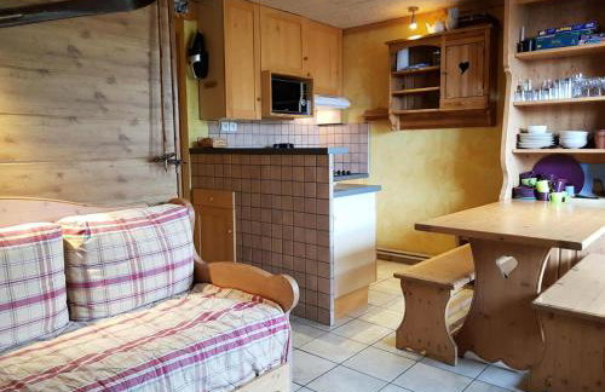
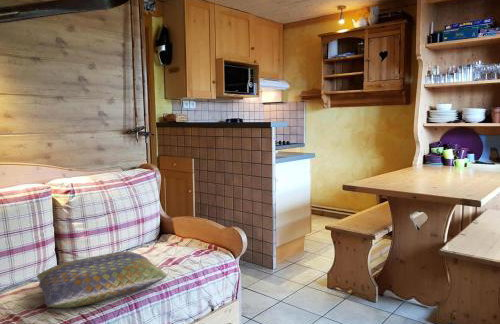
+ cushion (100, 276)
